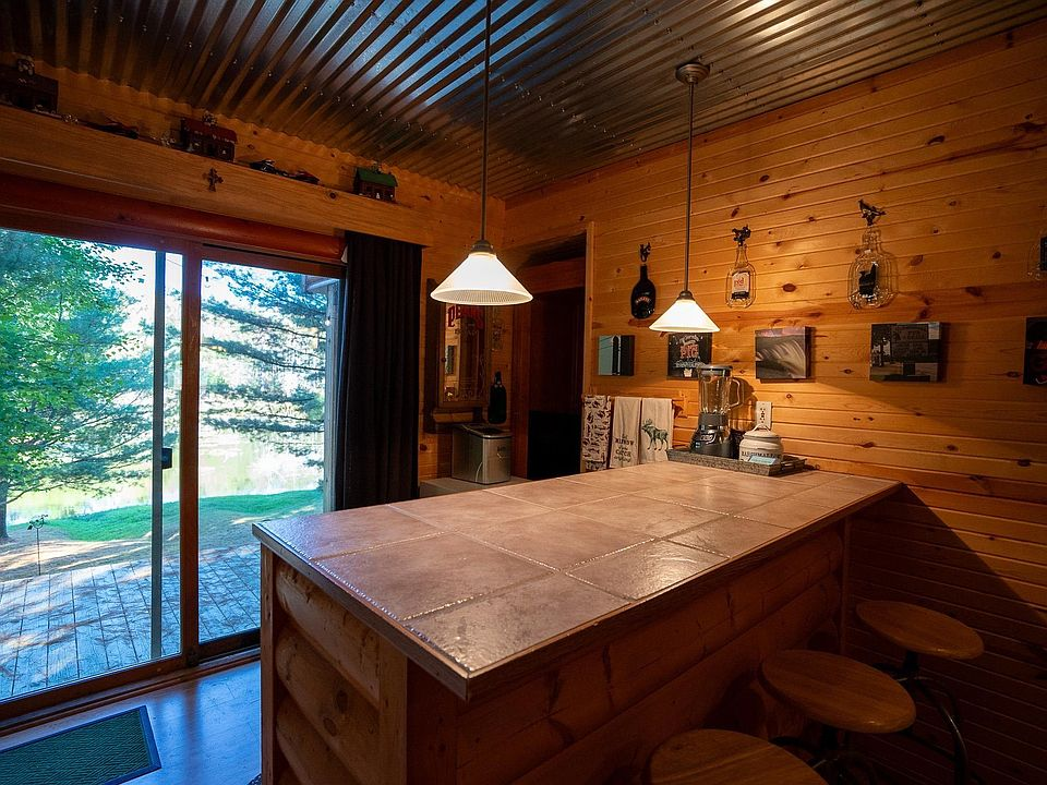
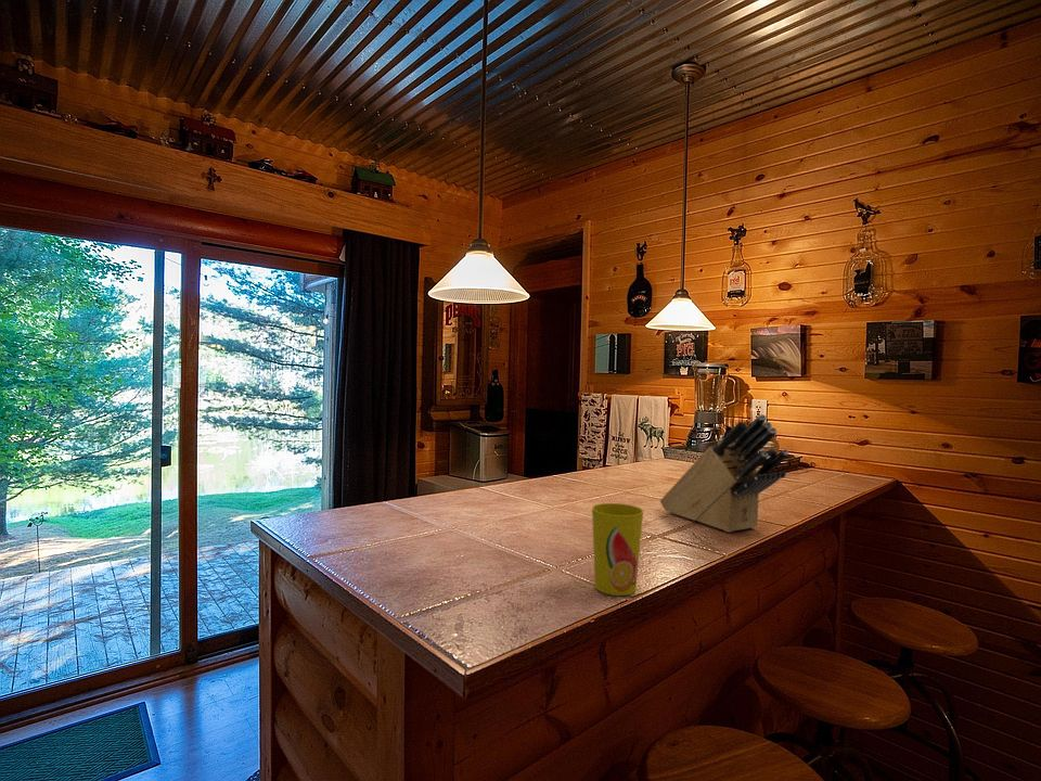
+ cup (616, 548)
+ knife block (720, 468)
